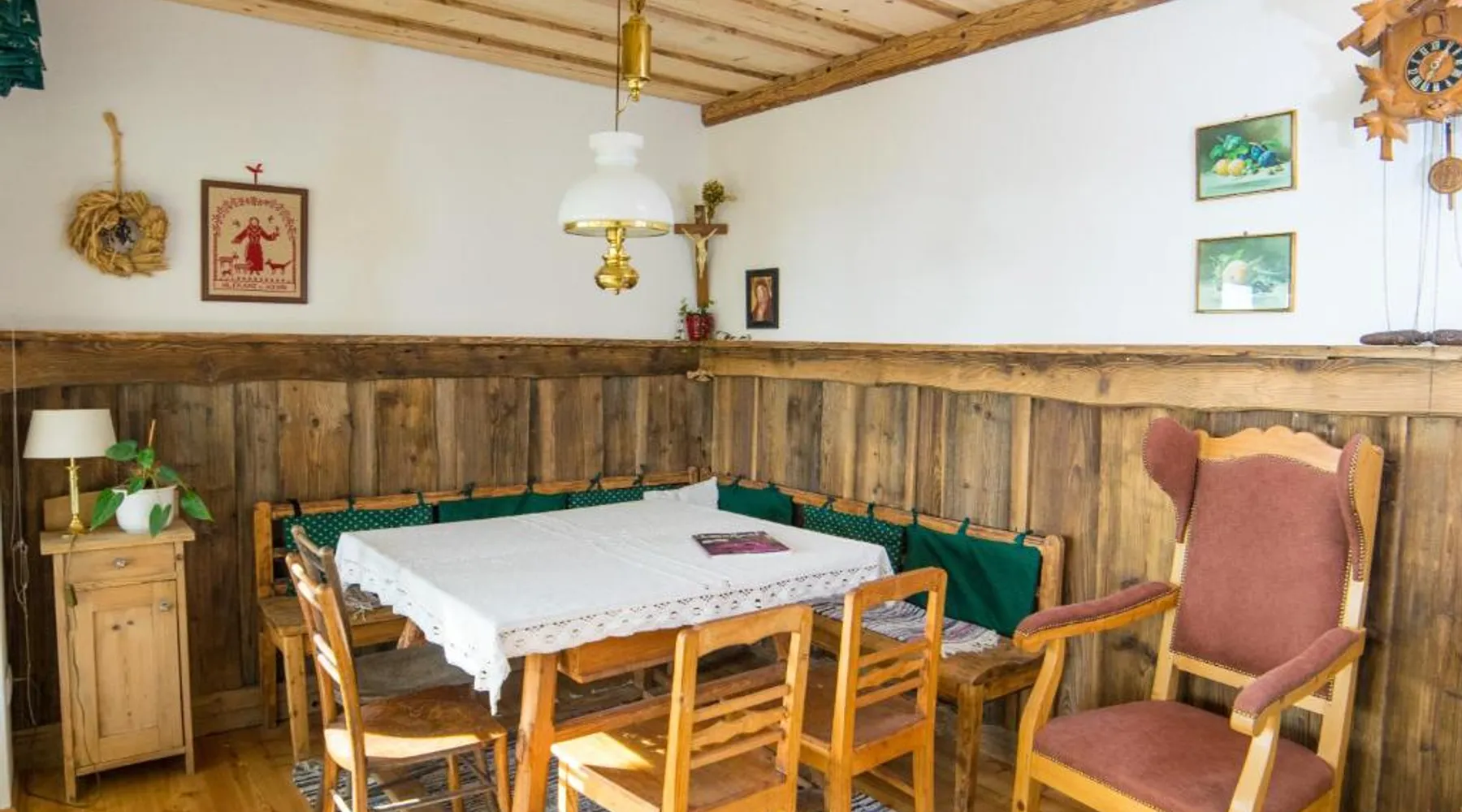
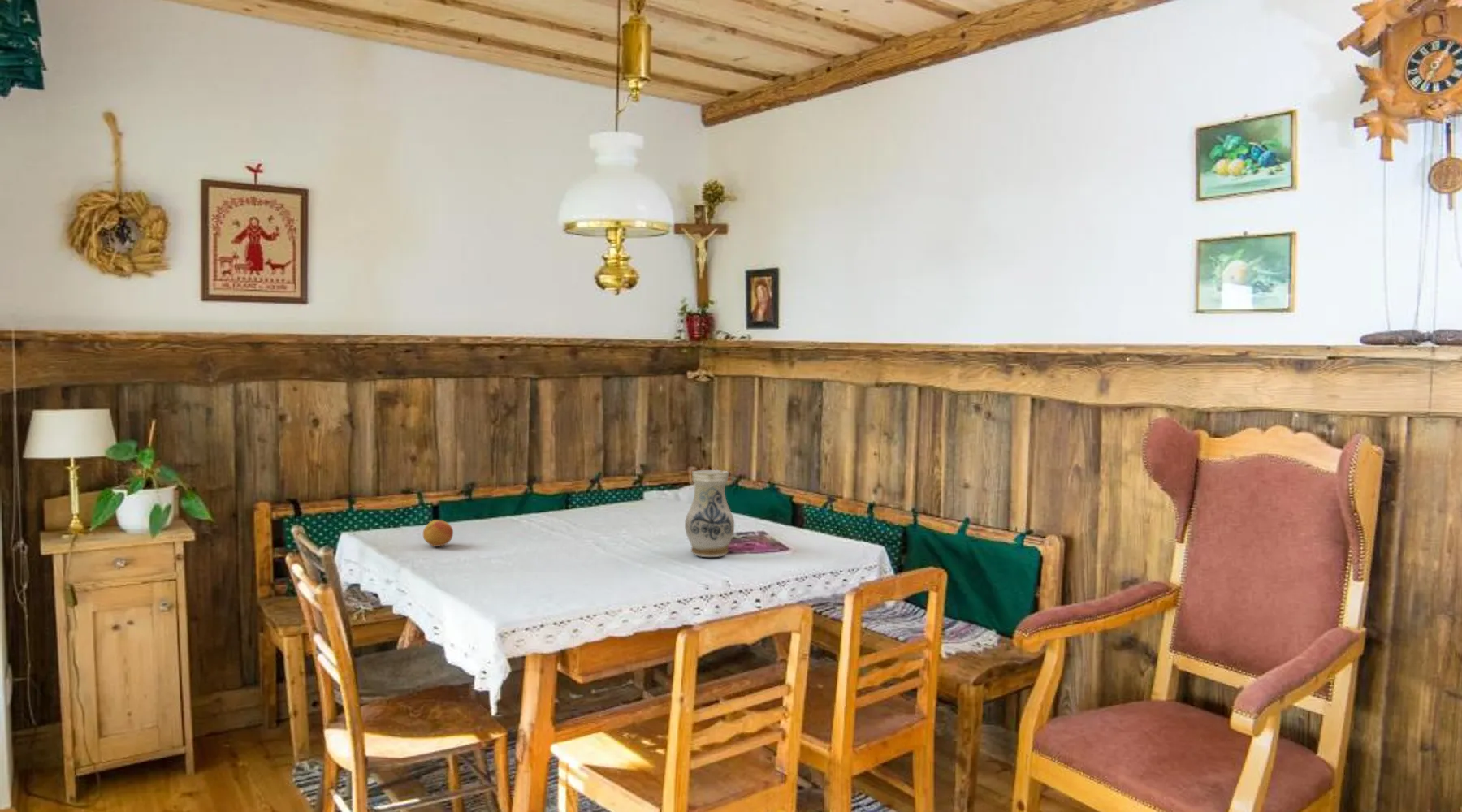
+ ceramic pitcher (709, 512)
+ fruit (438, 533)
